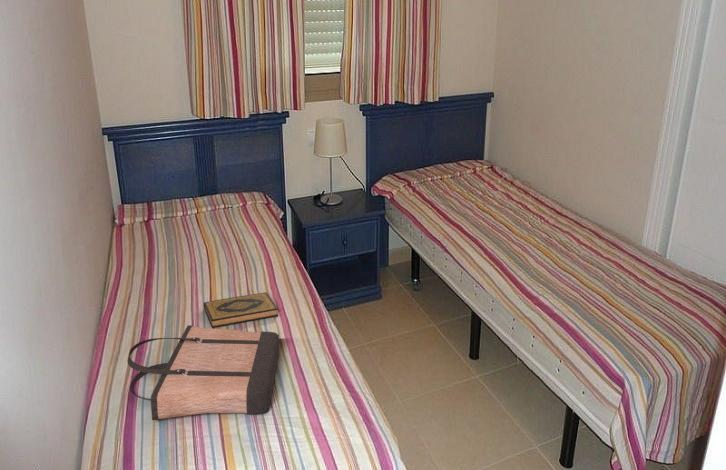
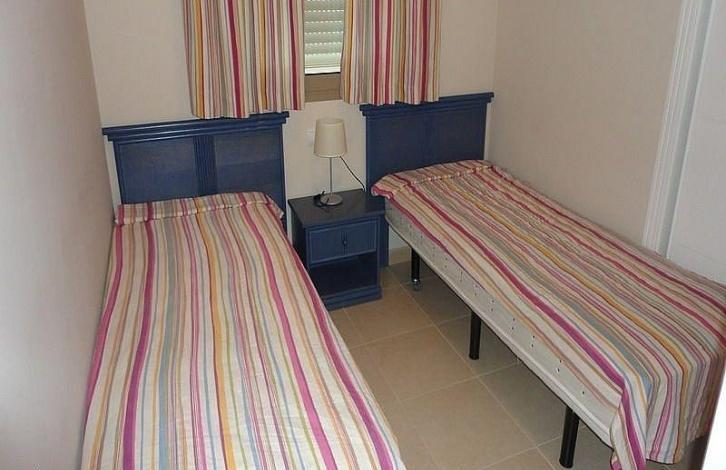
- shopping bag (203, 365)
- hardback book (240, 308)
